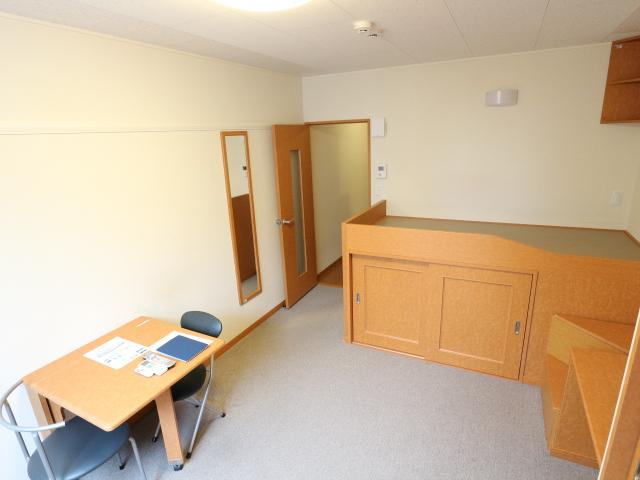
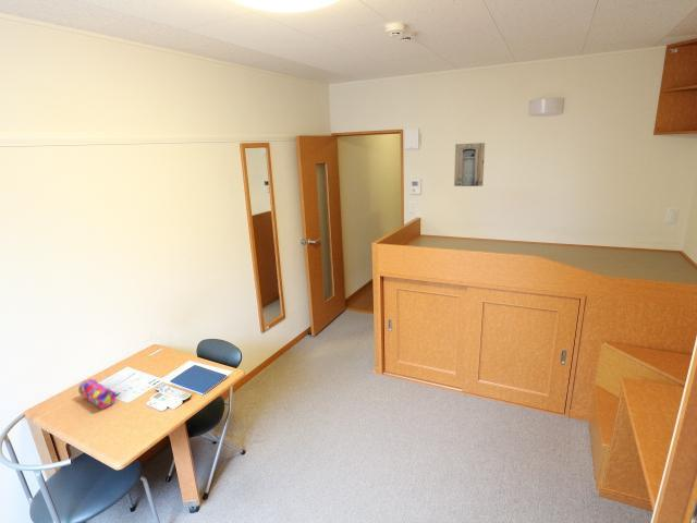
+ wall art (468, 165)
+ pencil case (97, 392)
